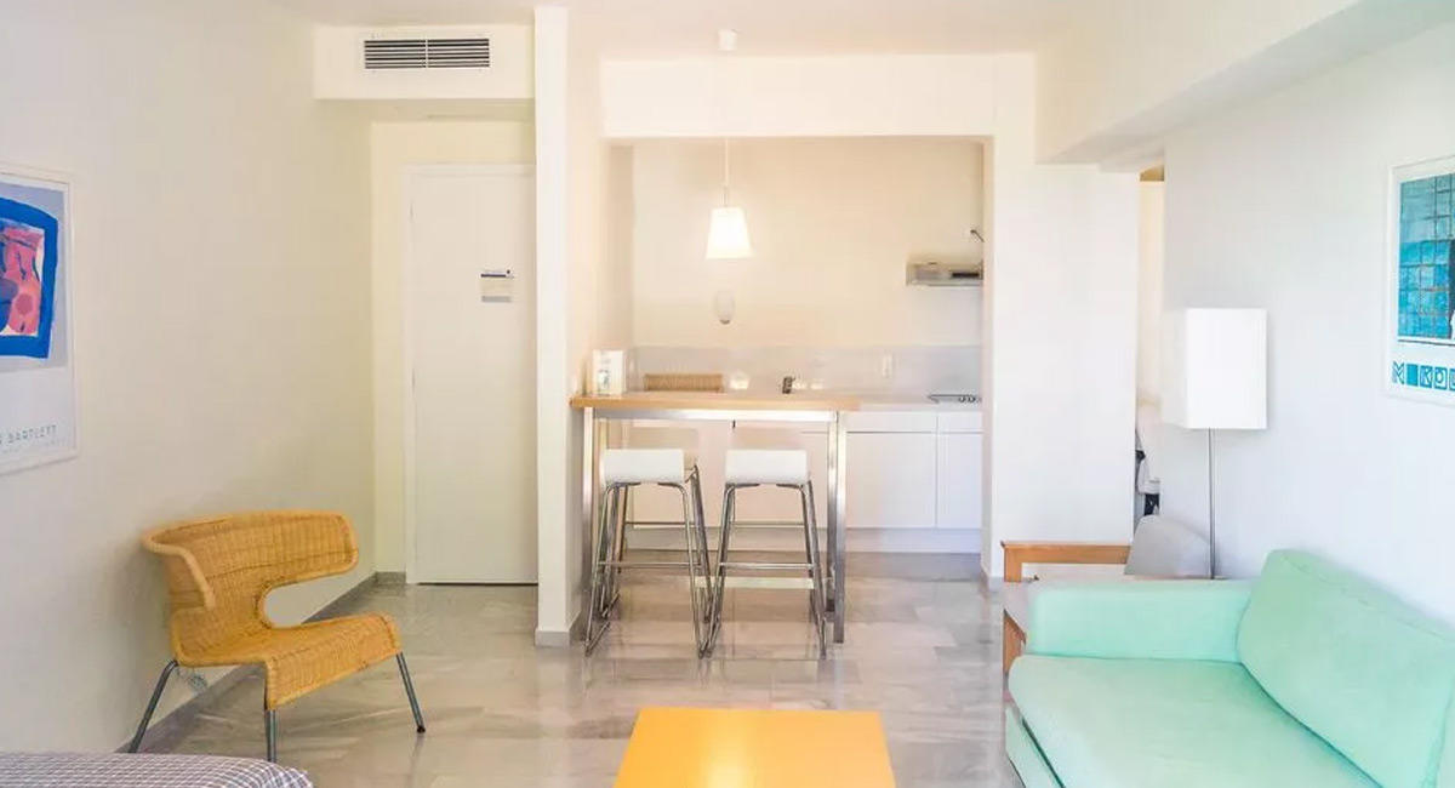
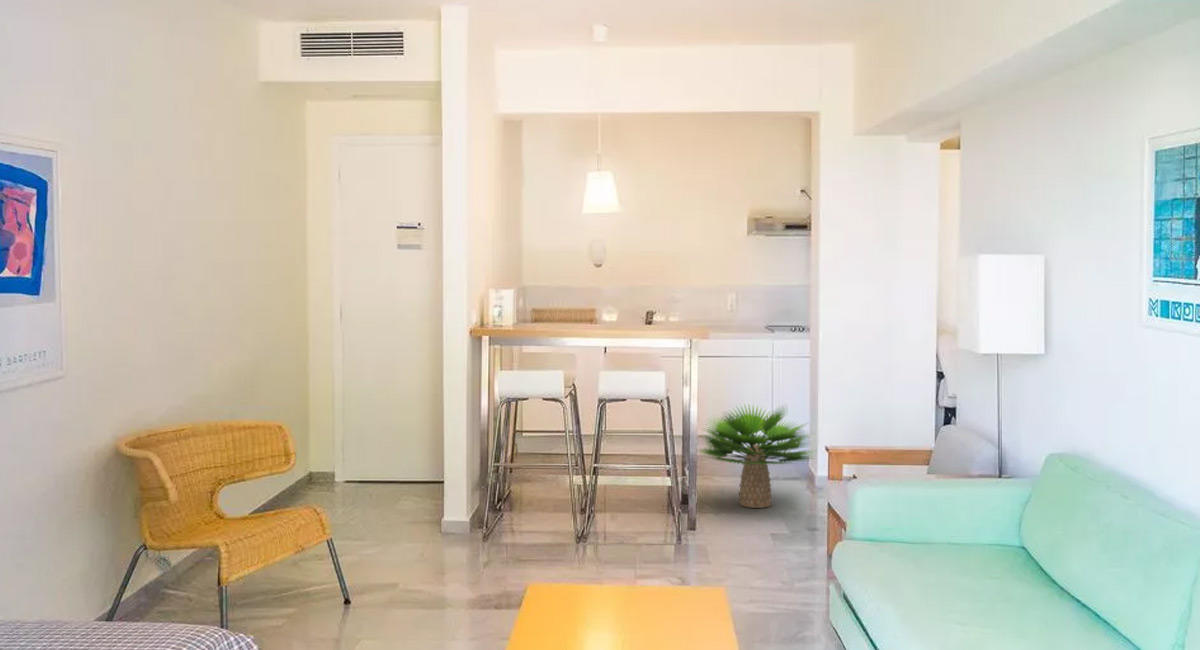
+ potted plant (754, 452)
